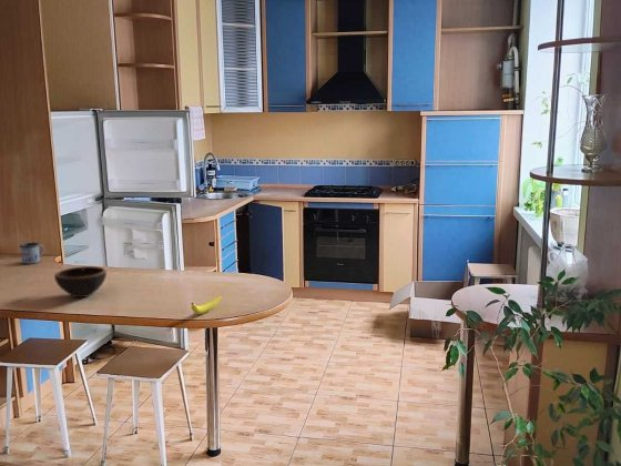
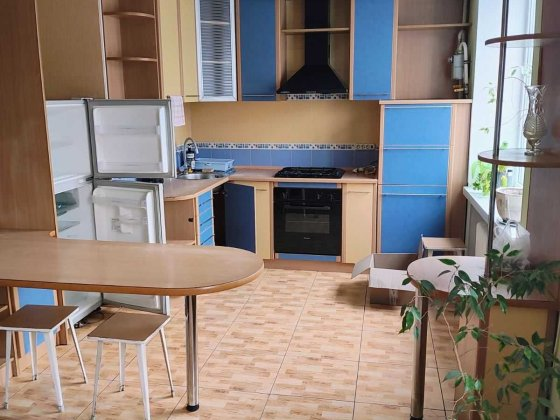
- banana (205, 304)
- mug (32, 252)
- bowl (81, 283)
